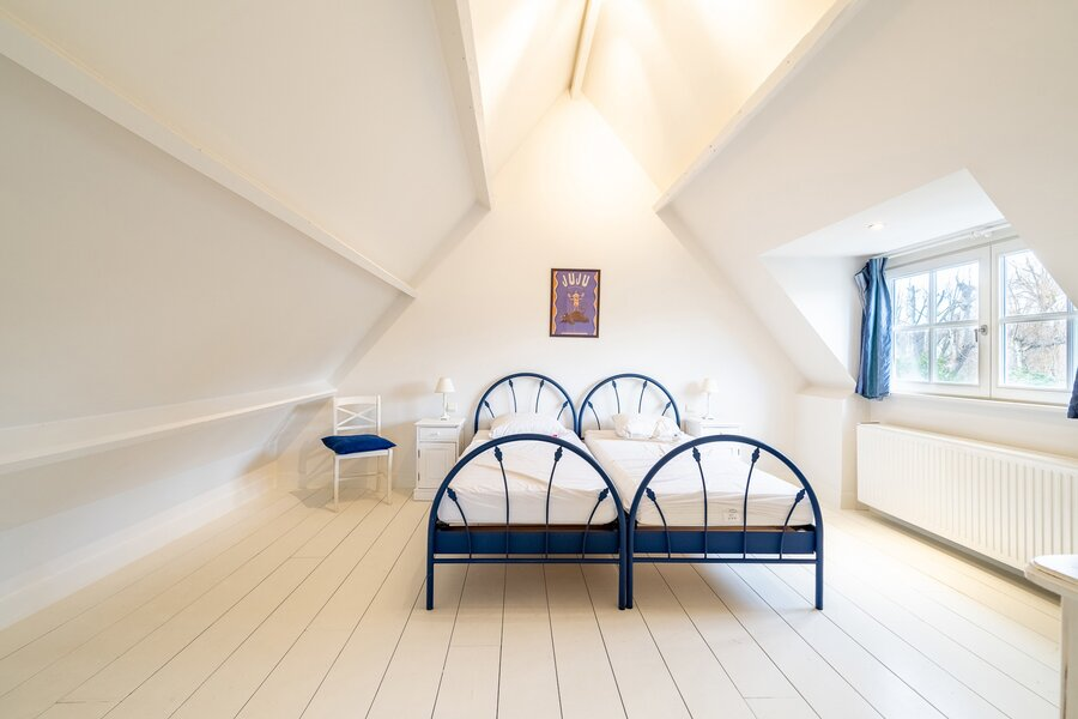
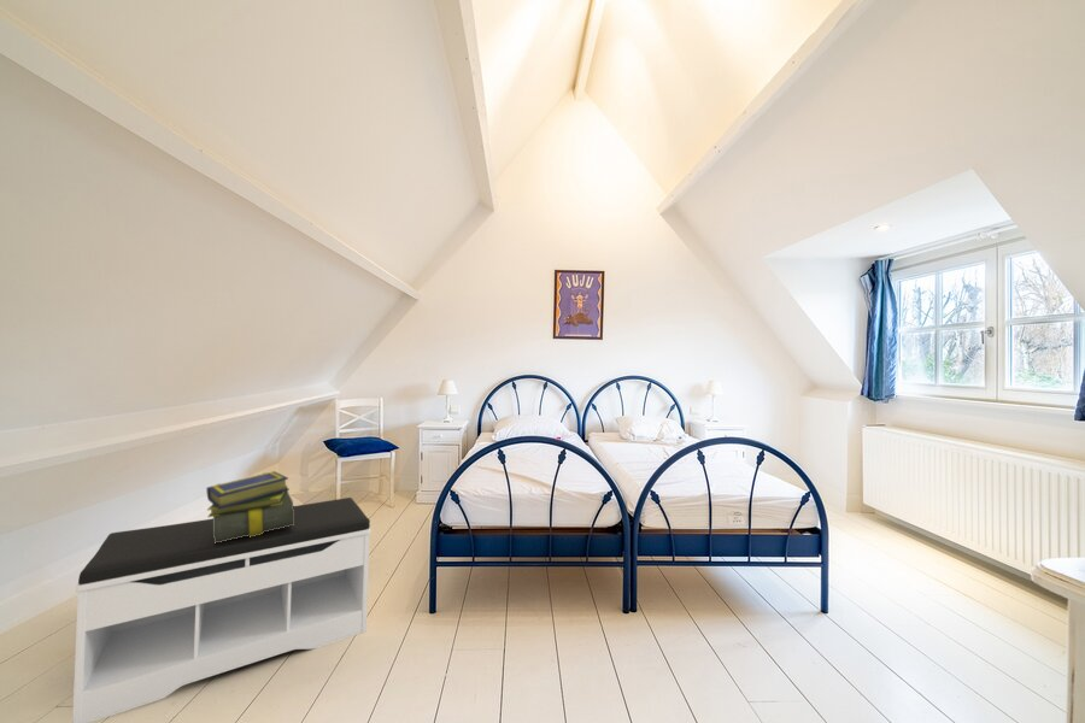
+ bench (245, 584)
+ stack of books (251, 504)
